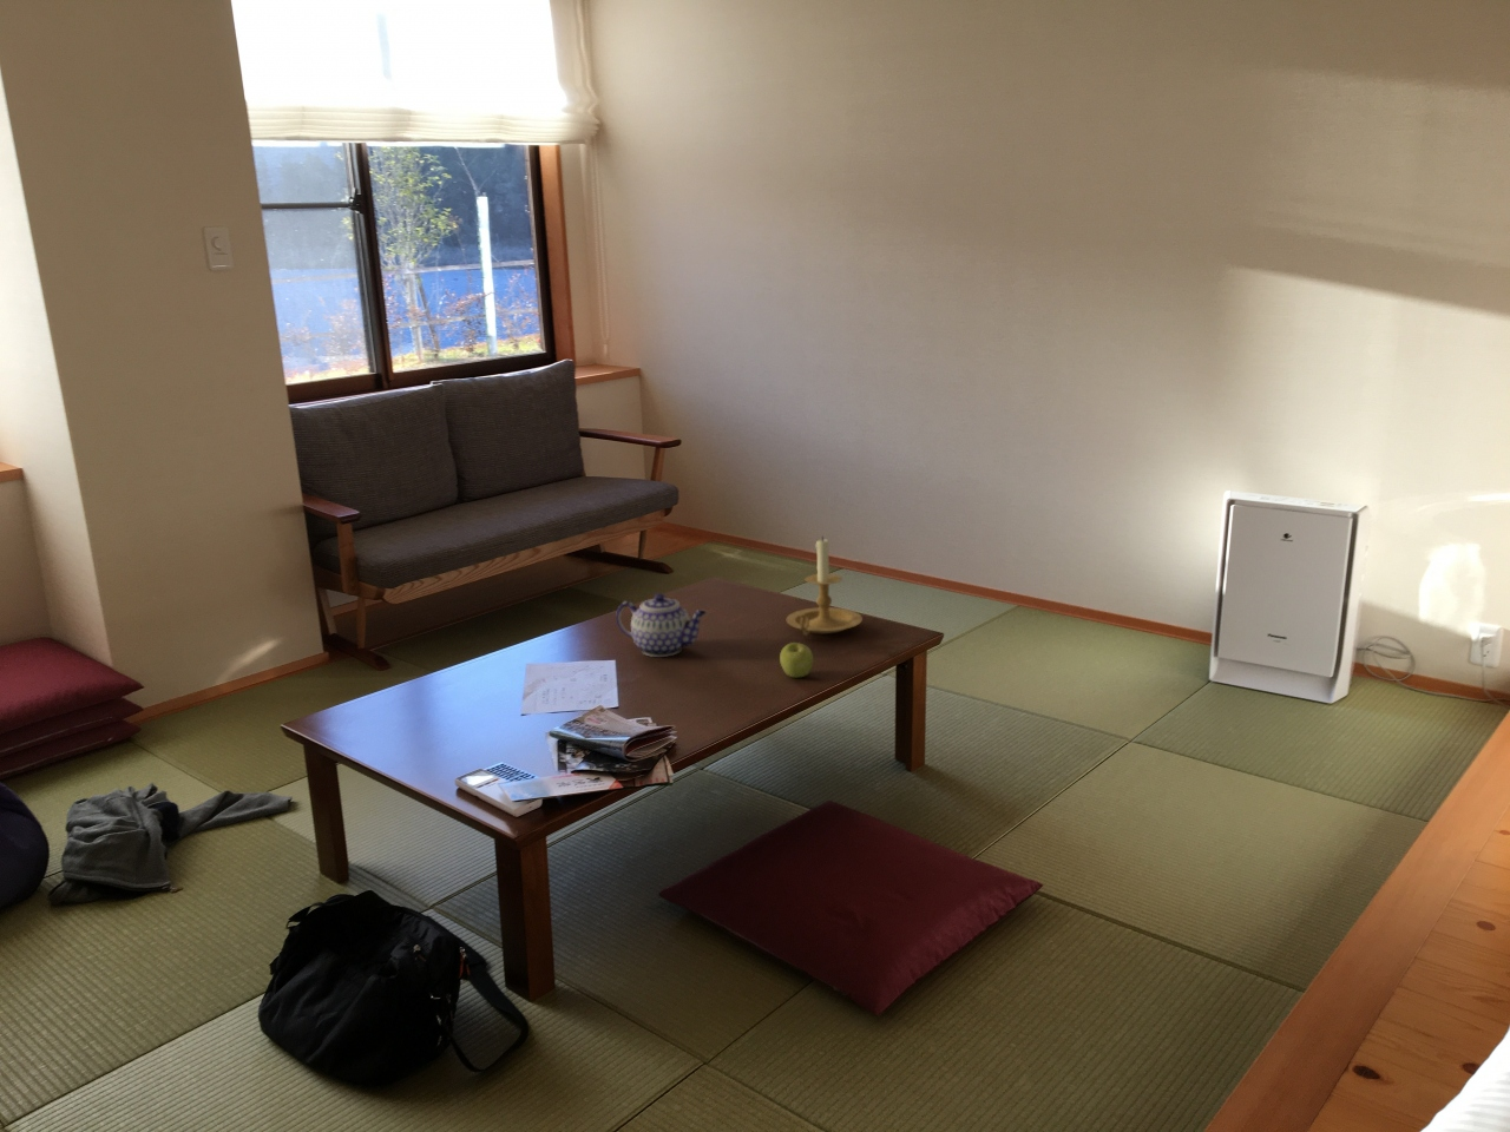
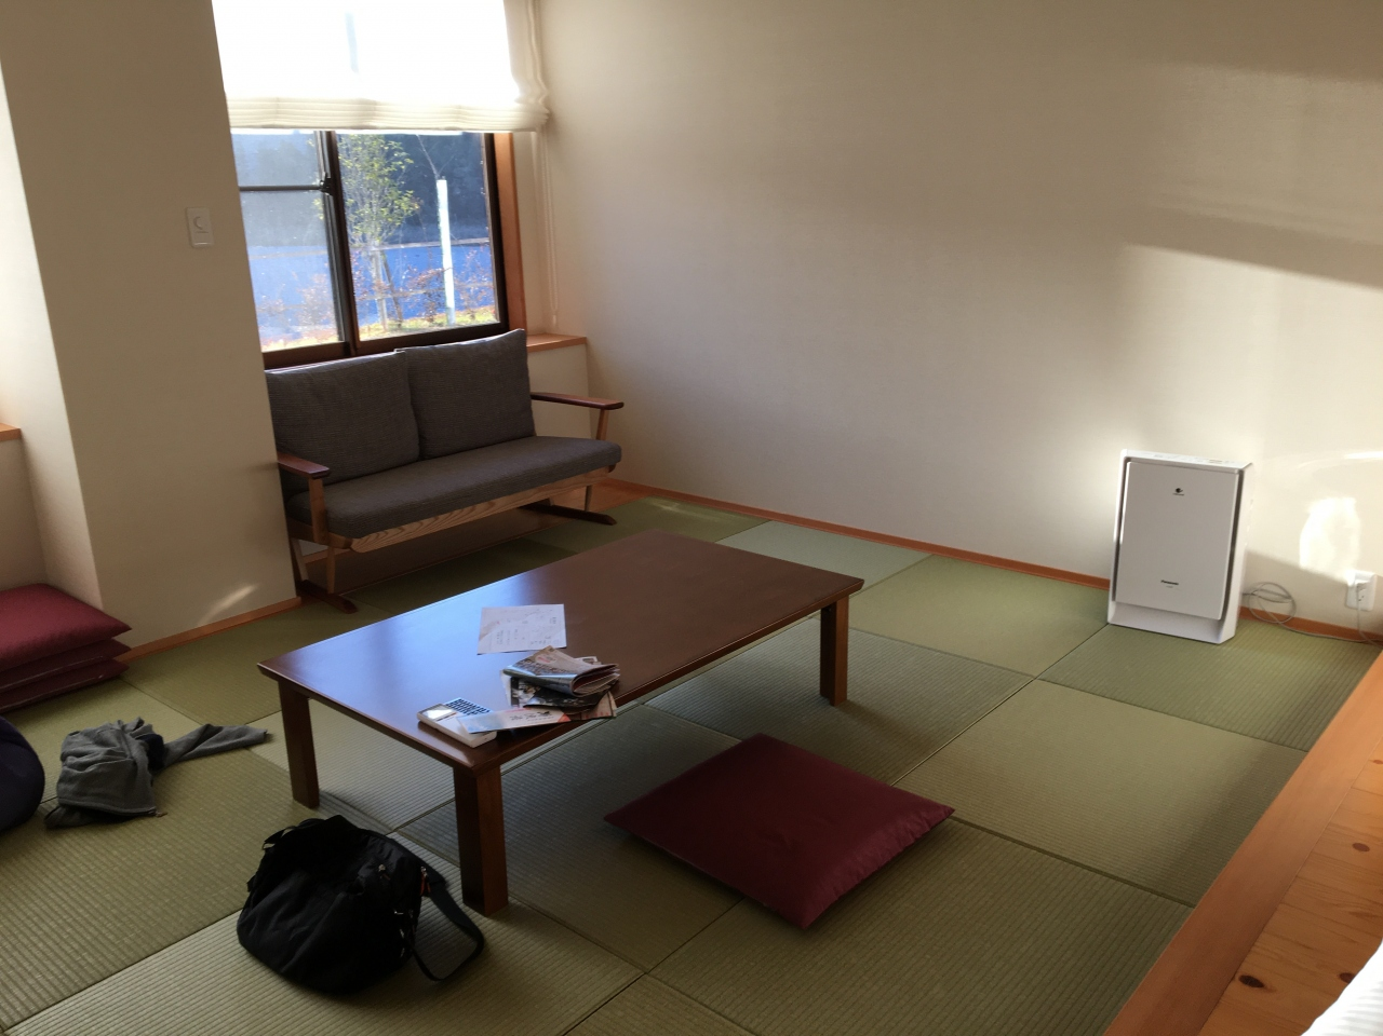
- apple (797, 659)
- candle holder (823, 583)
- teapot (661, 622)
